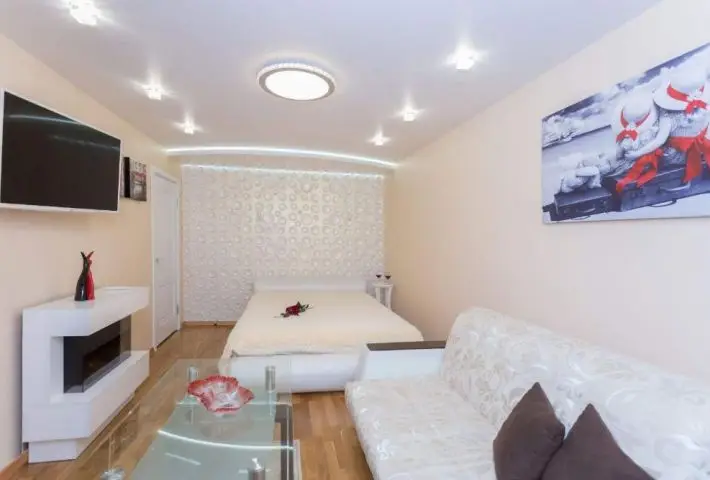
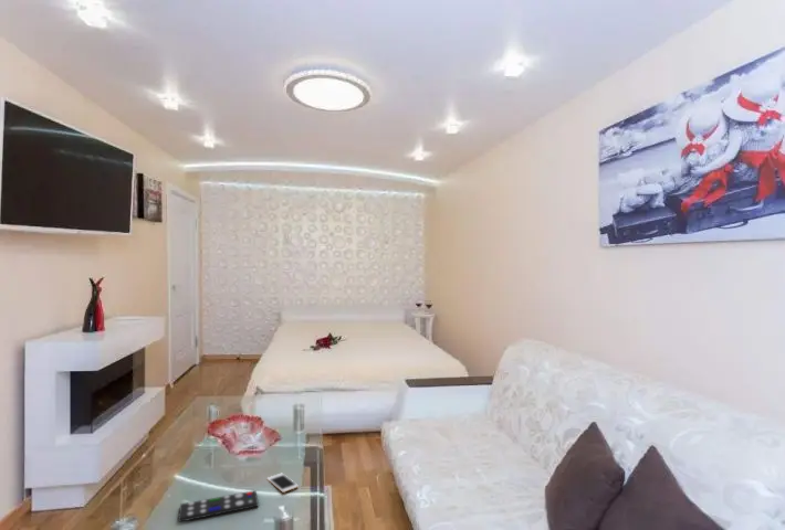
+ remote control (219, 505)
+ cell phone (282, 481)
